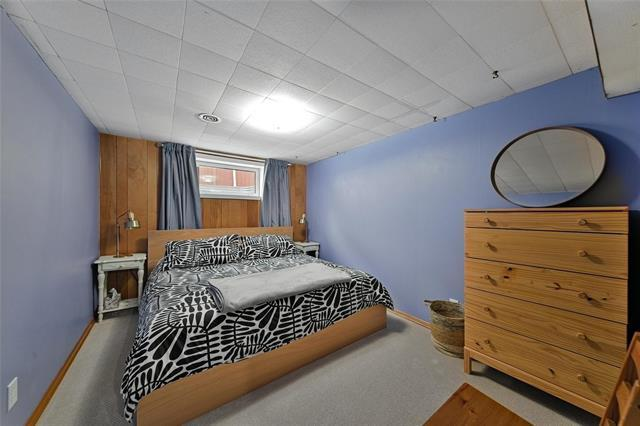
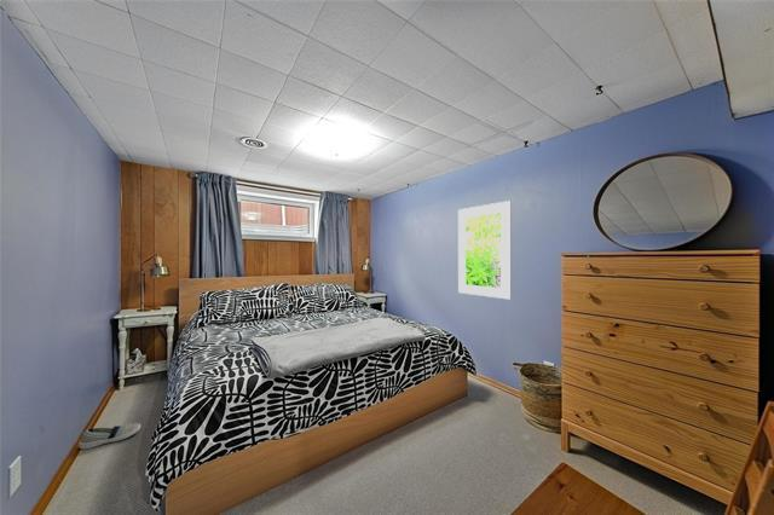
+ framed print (481, 250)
+ shoe (111, 432)
